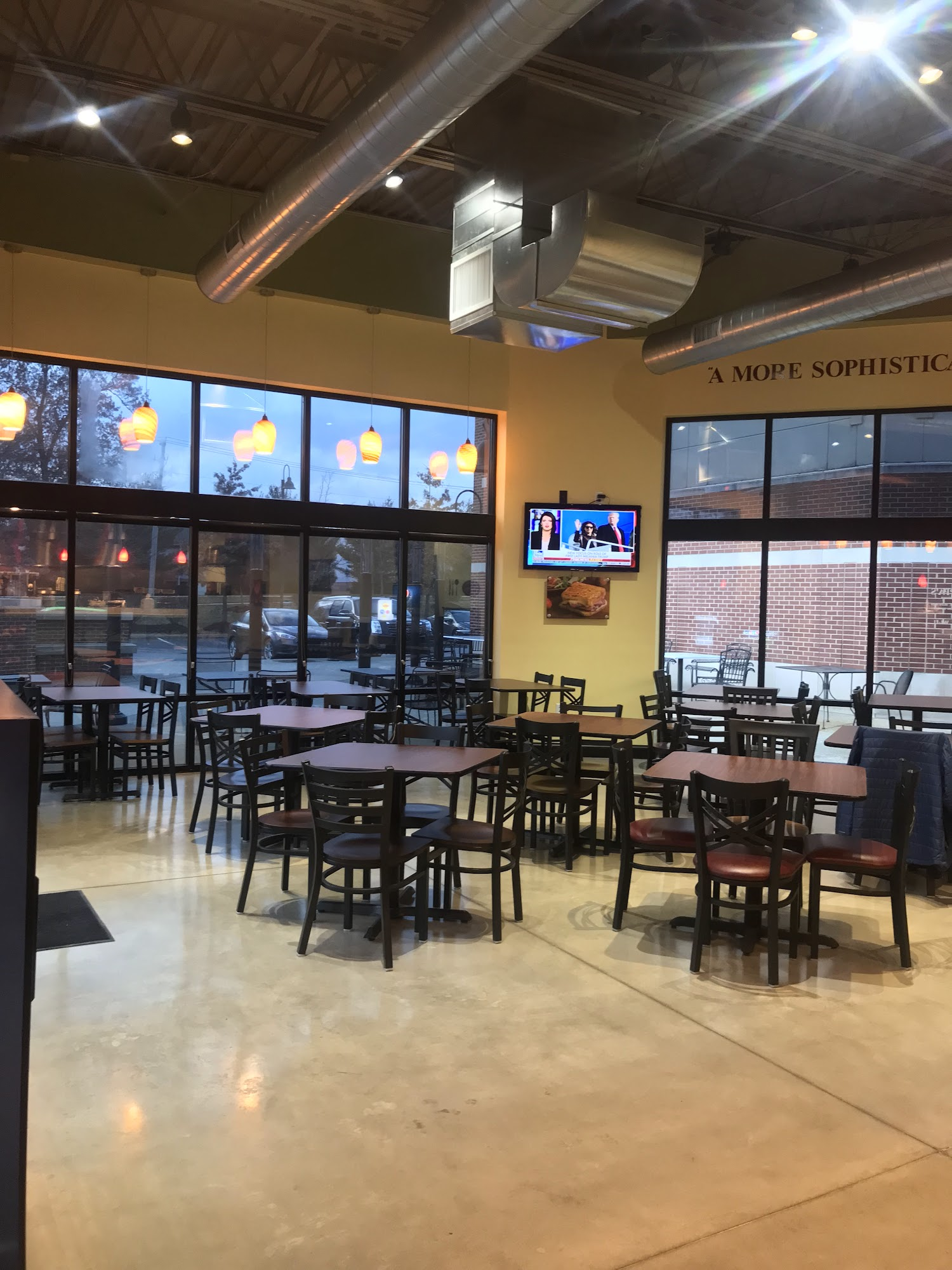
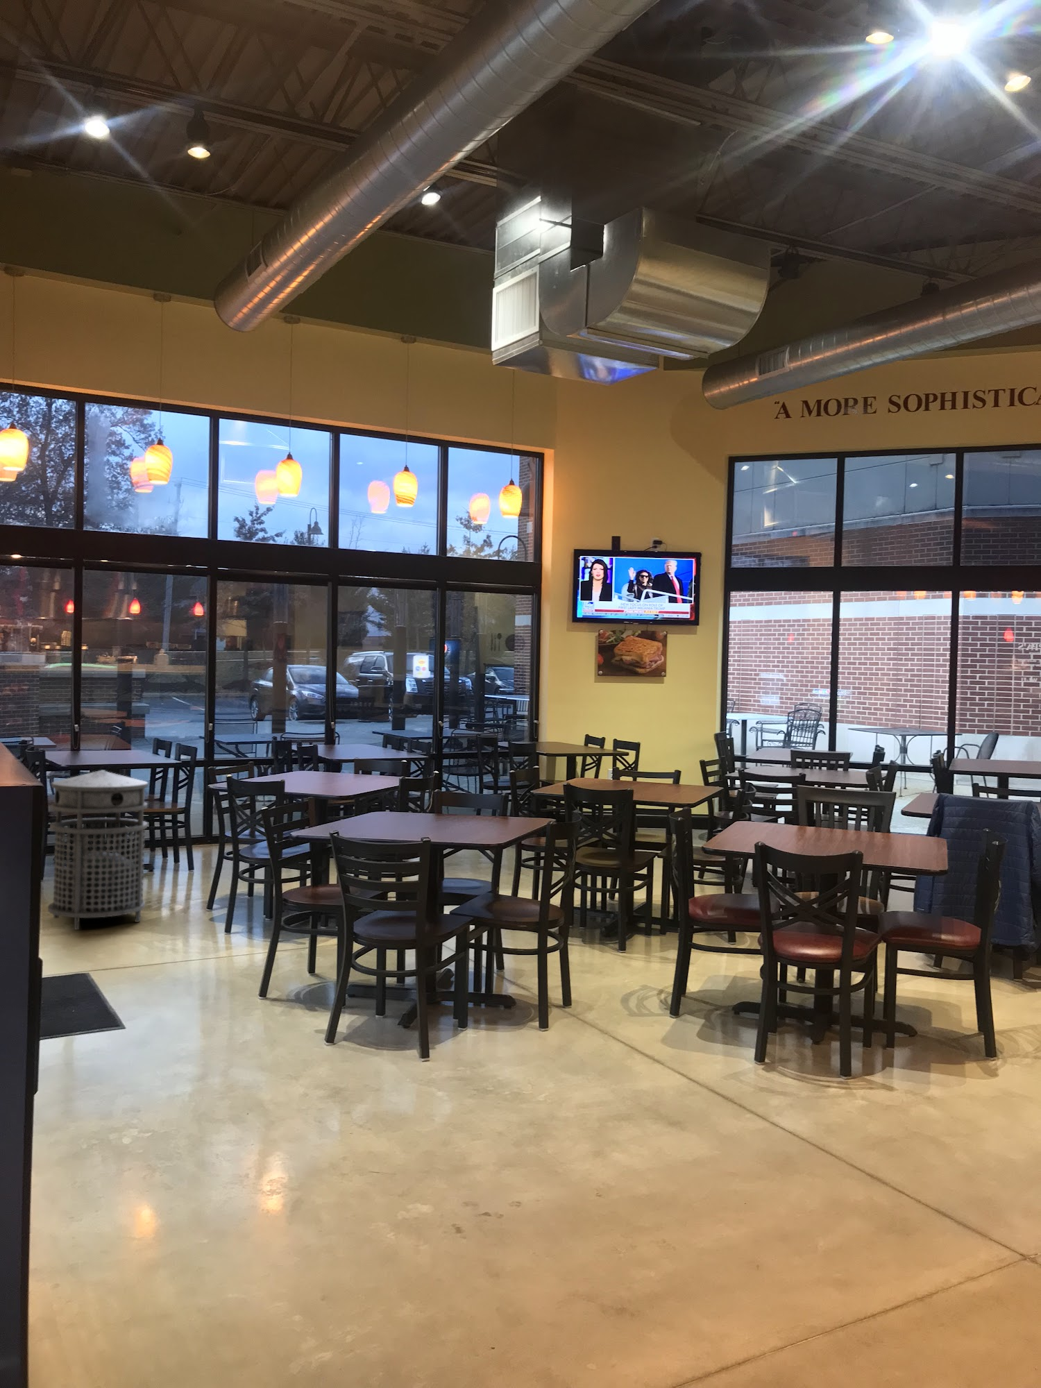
+ trash can (98, 845)
